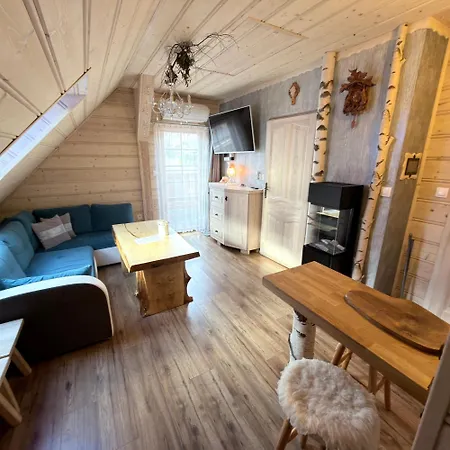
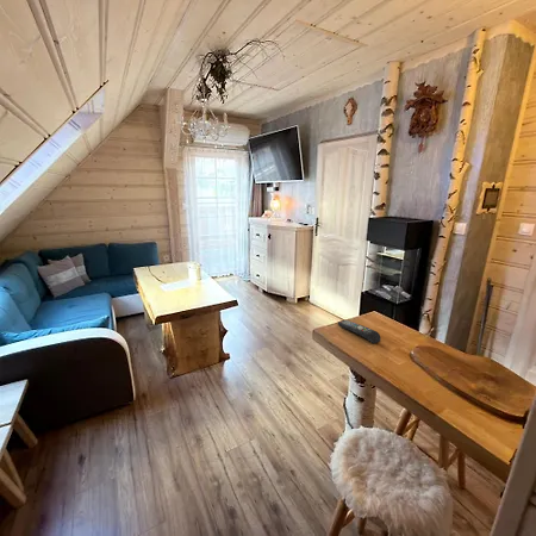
+ remote control (357, 329)
